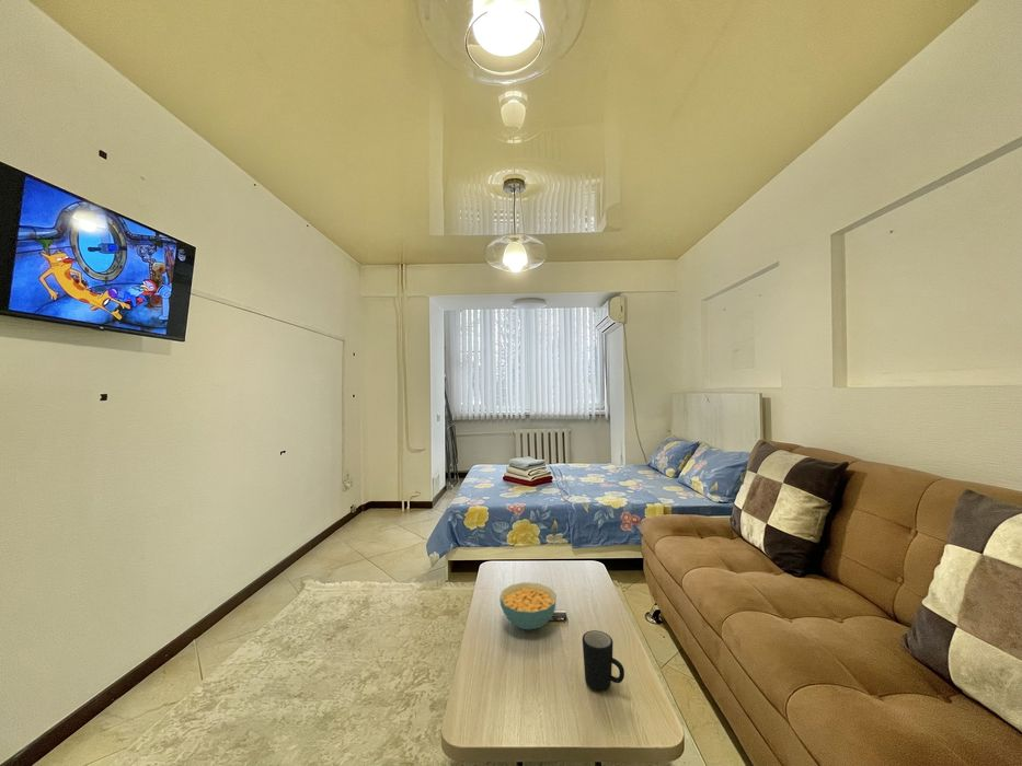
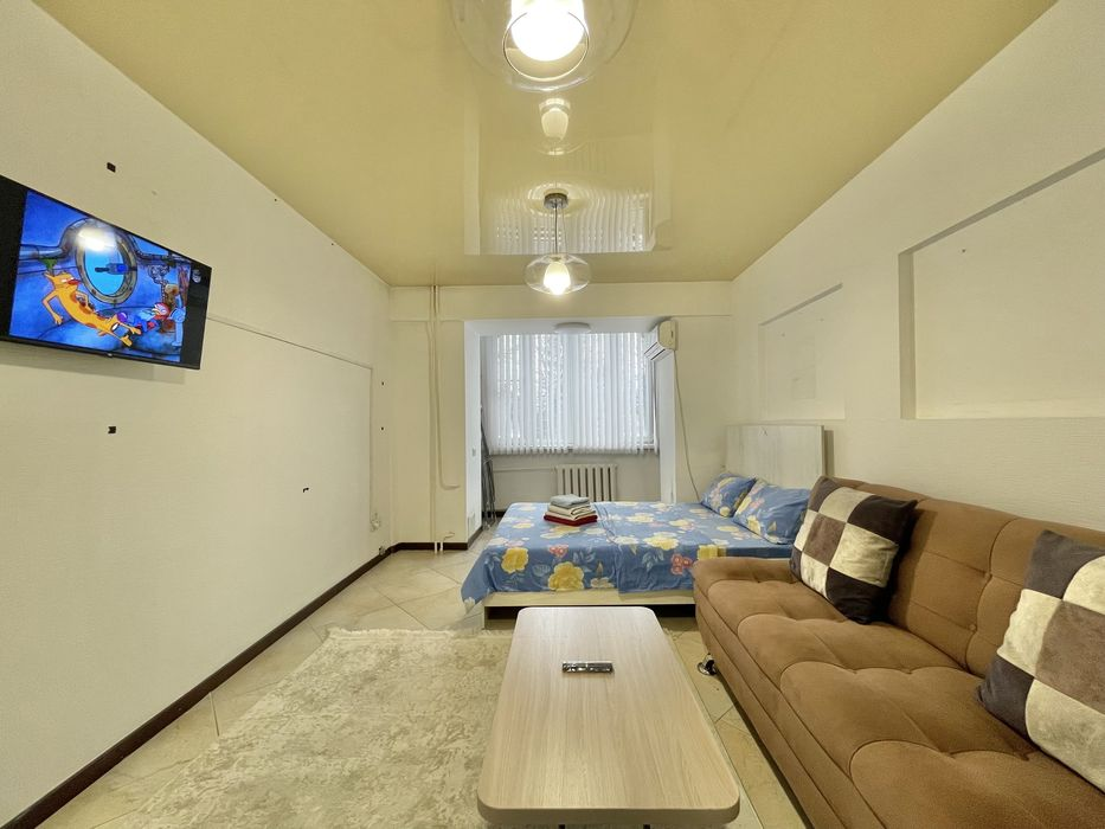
- mug (604, 664)
- cereal bowl (528, 610)
